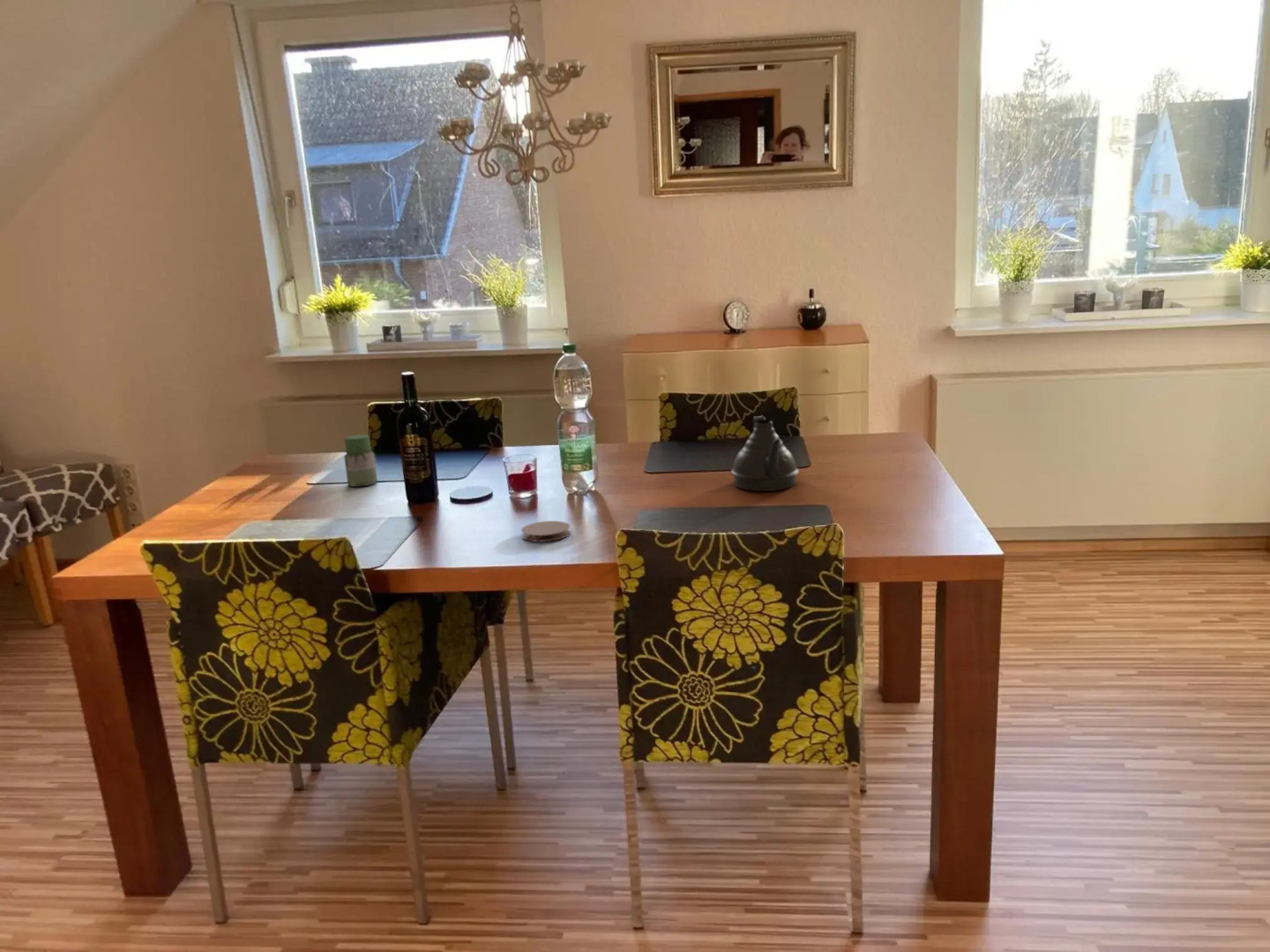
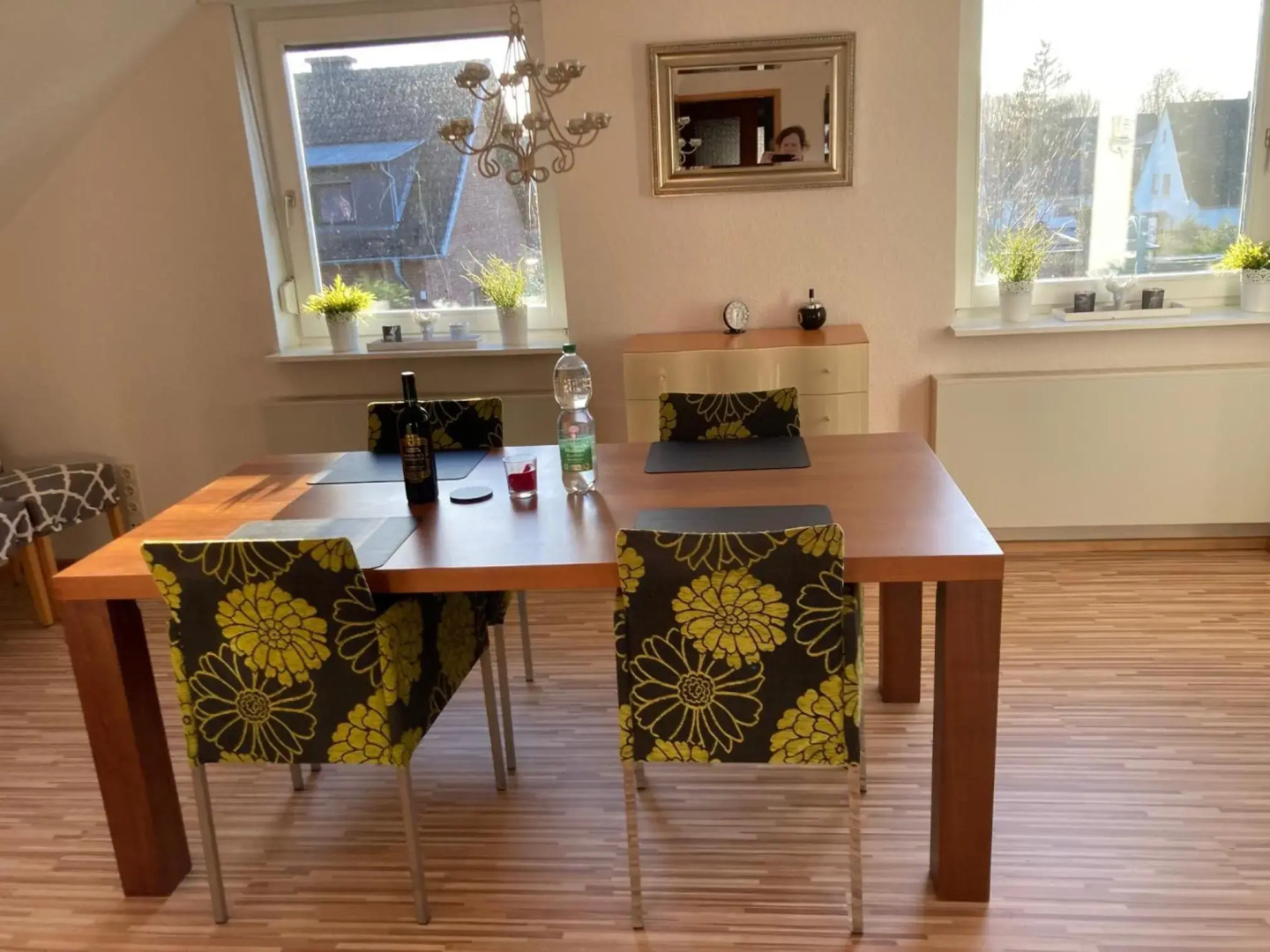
- teapot (766, 455)
- coaster (545, 531)
- jar (359, 459)
